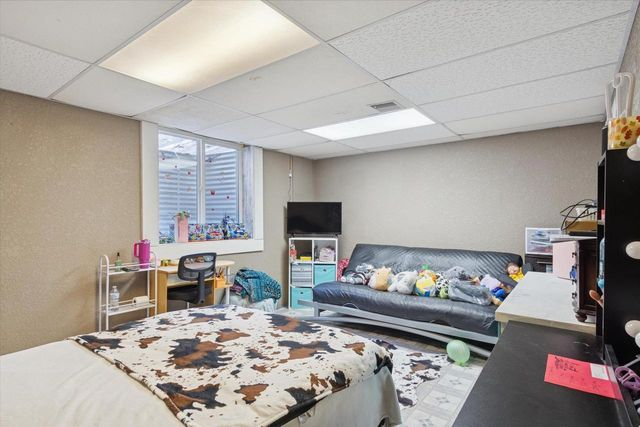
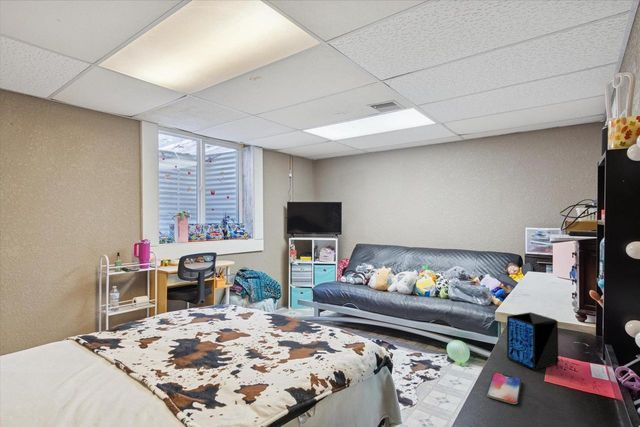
+ speaker (532, 339)
+ smartphone (504, 387)
